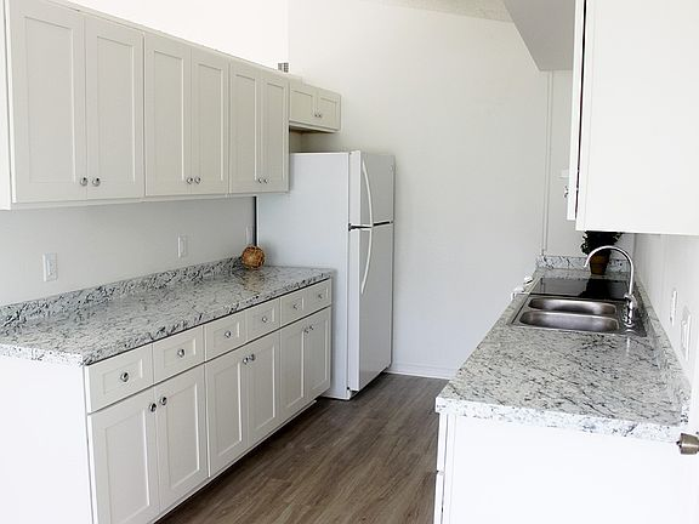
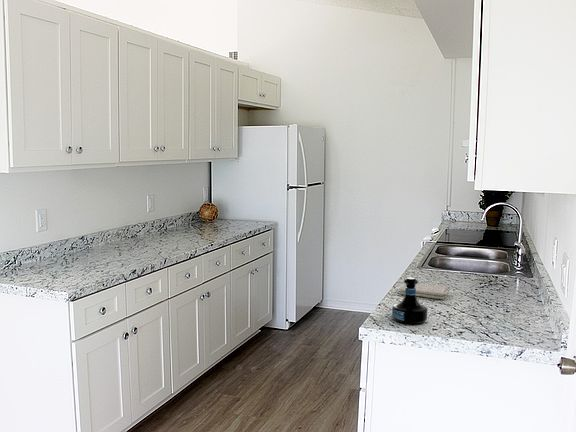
+ washcloth (424, 290)
+ tequila bottle (410, 299)
